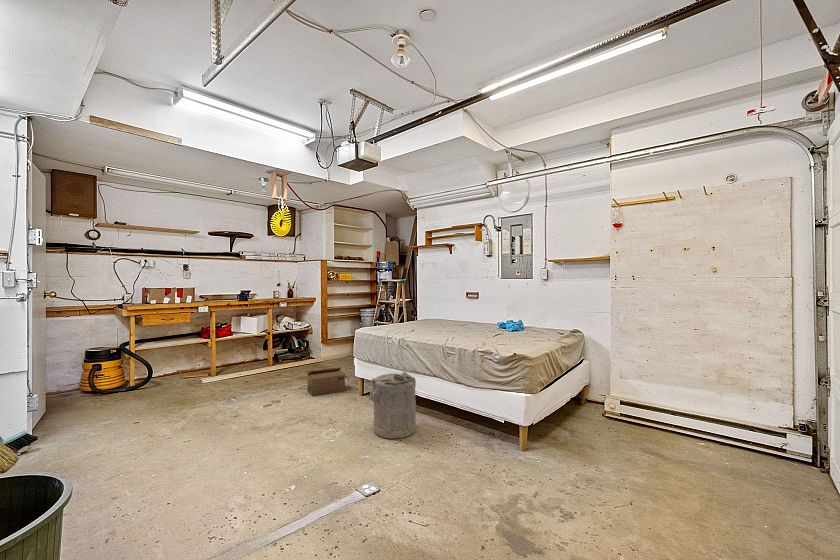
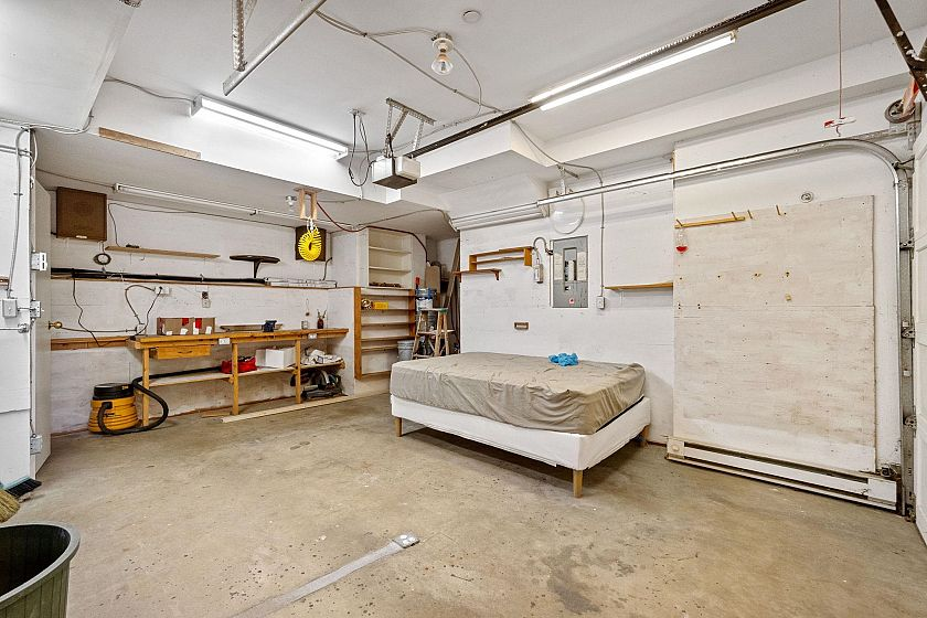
- cardboard box (329, 379)
- laundry hamper (392, 401)
